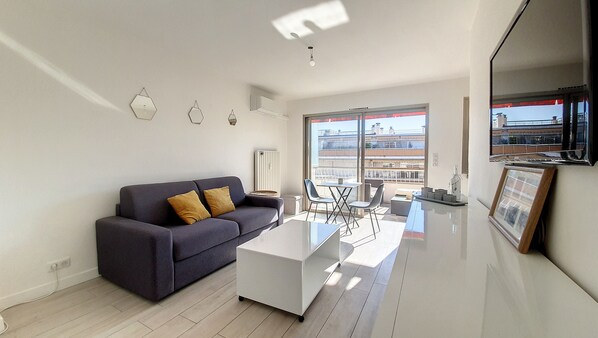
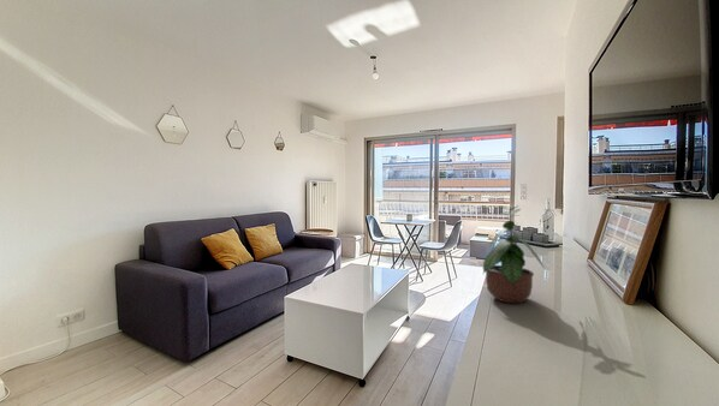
+ potted plant (512, 250)
